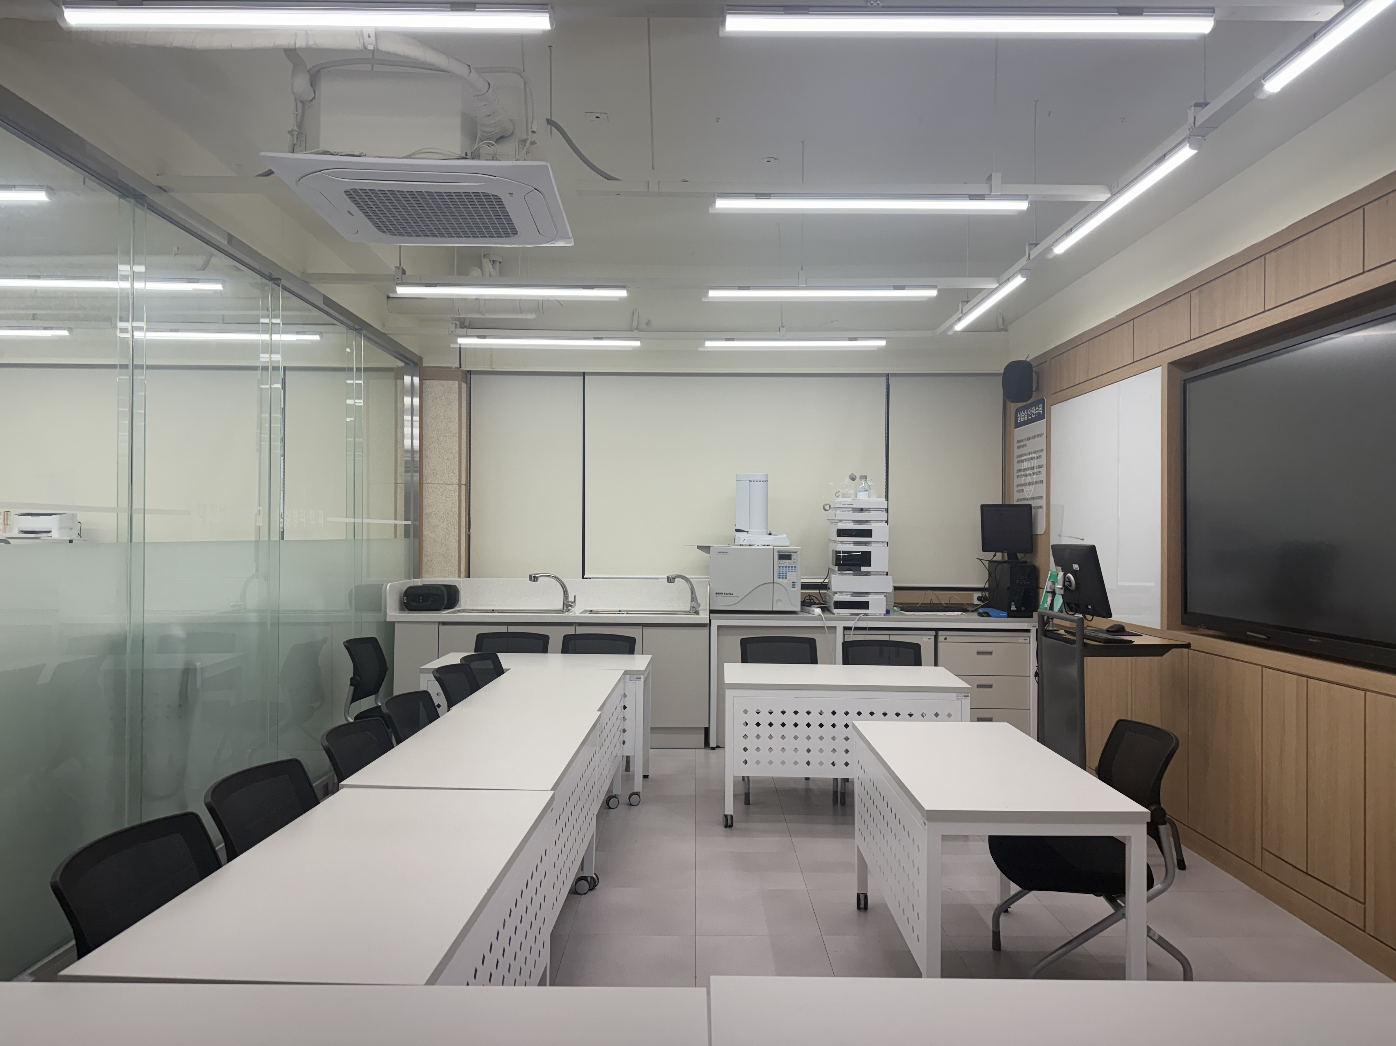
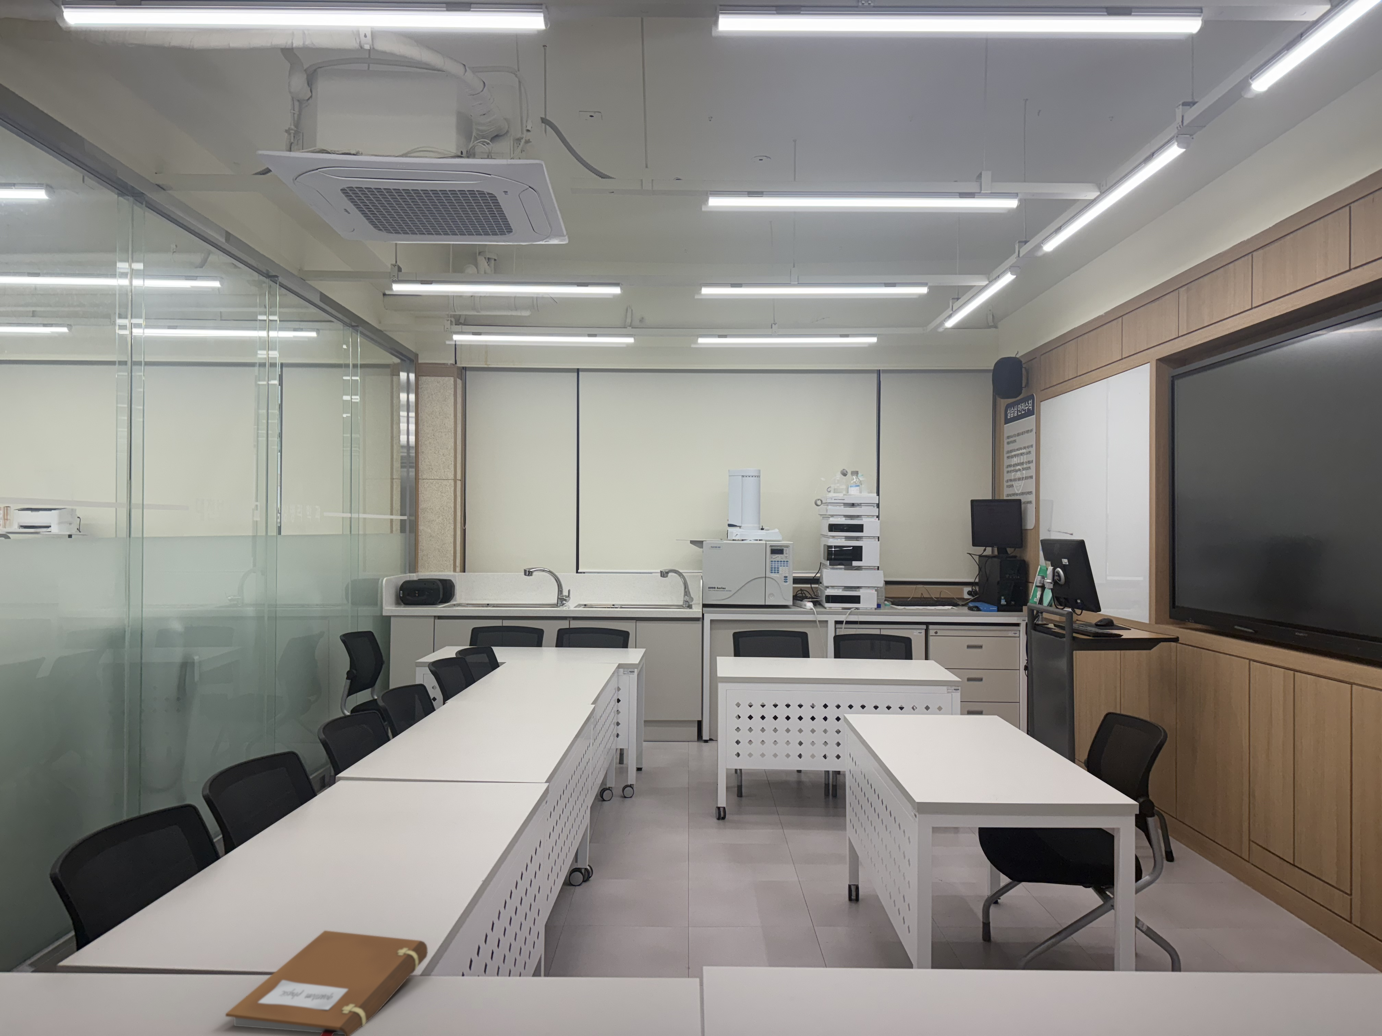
+ notebook (333, 987)
